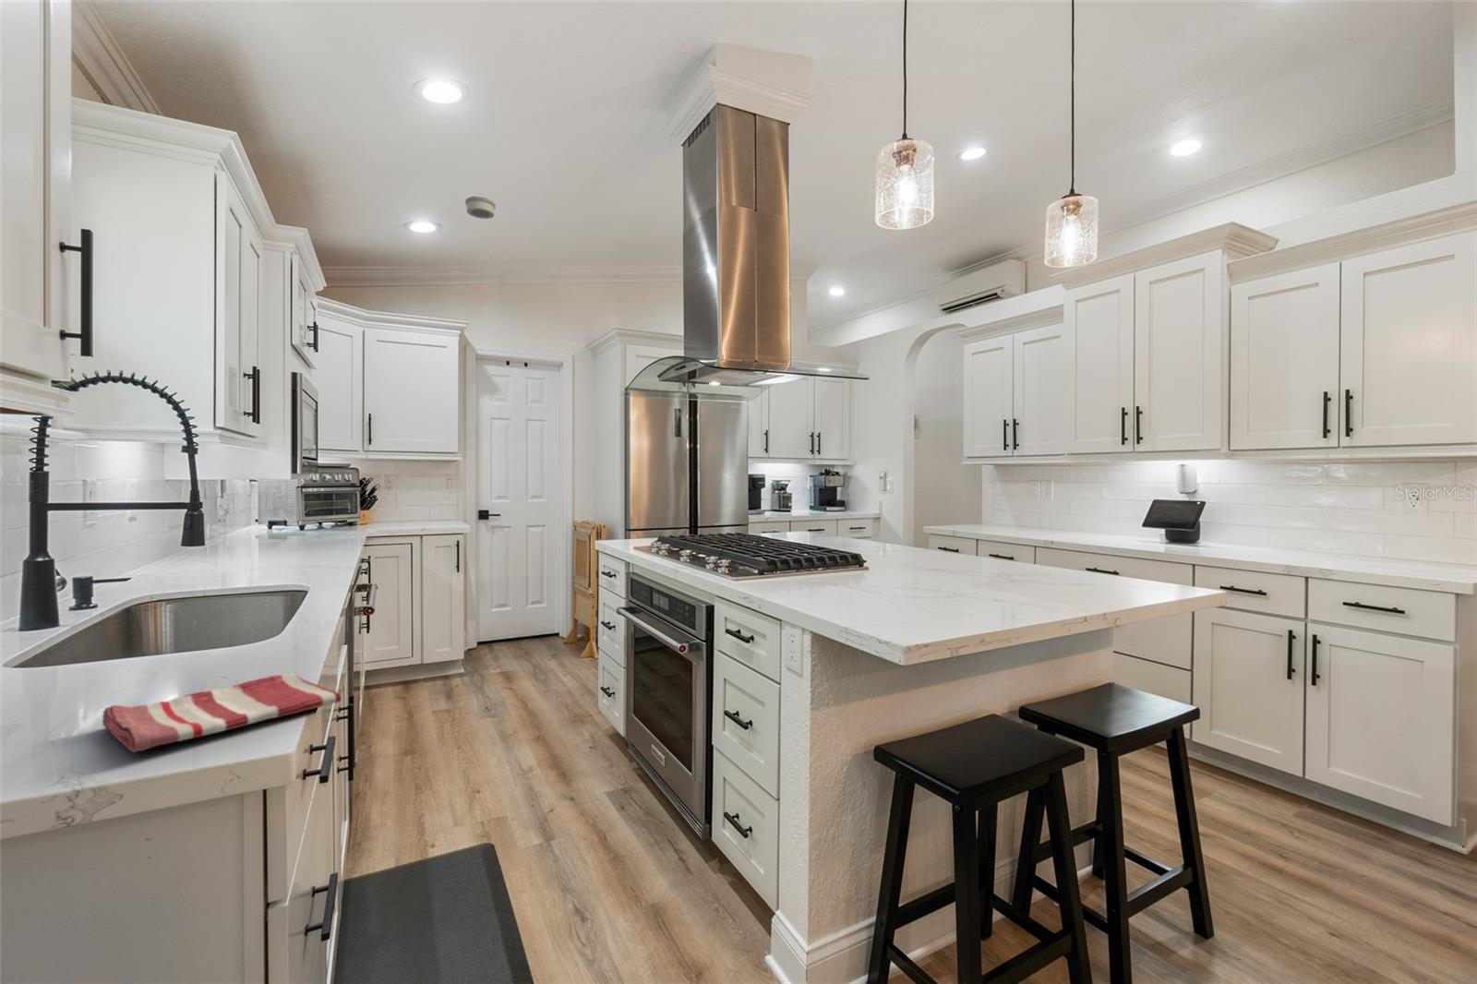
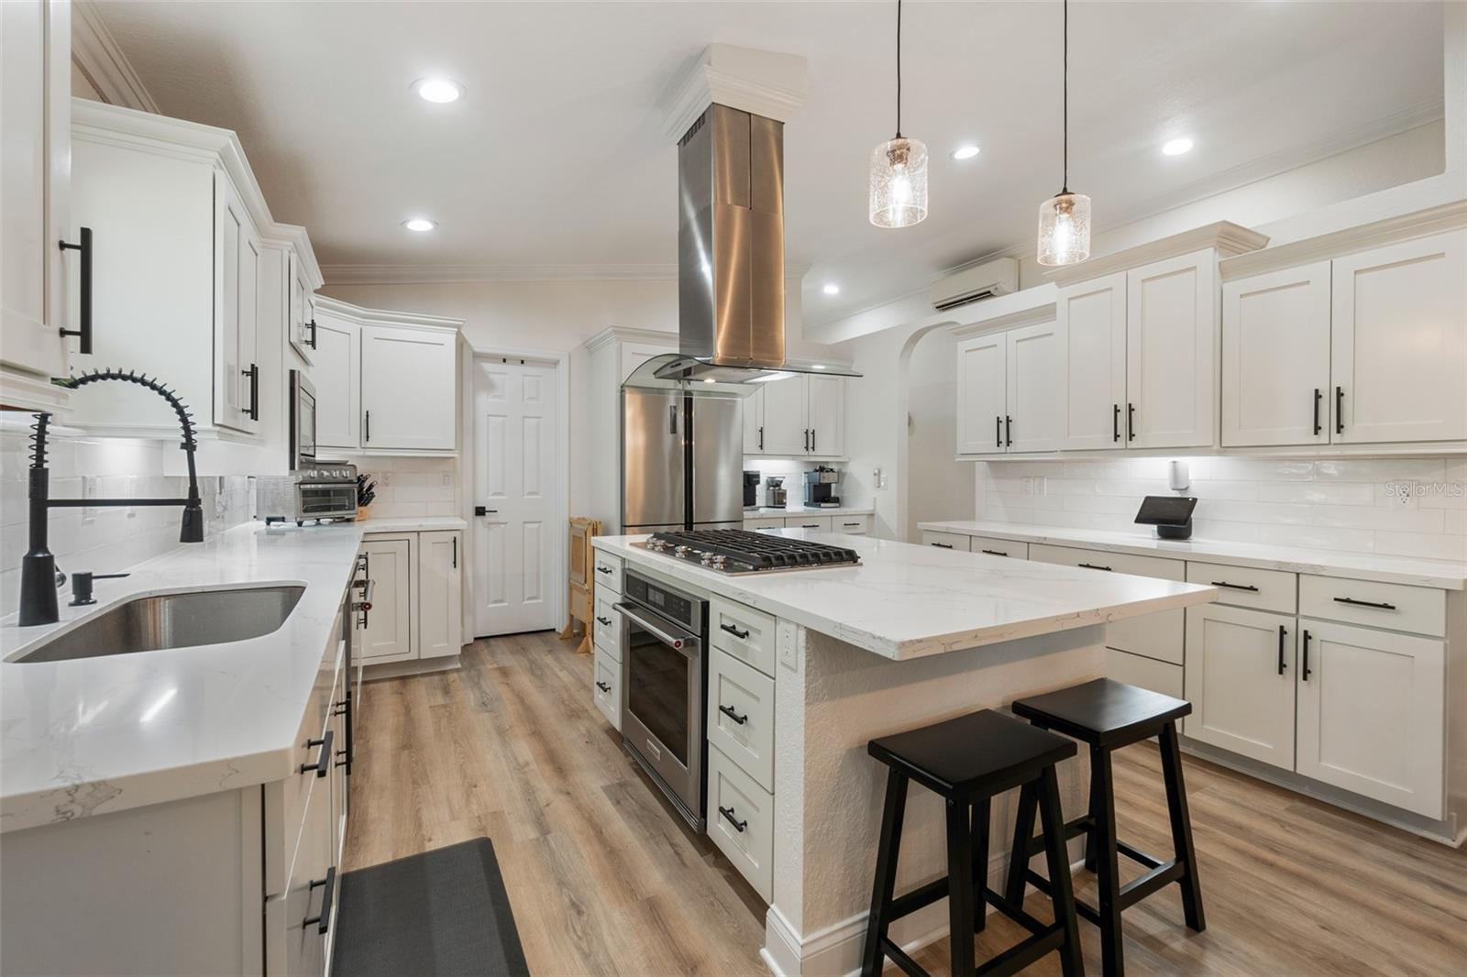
- smoke detector (480, 205)
- dish towel (226, 705)
